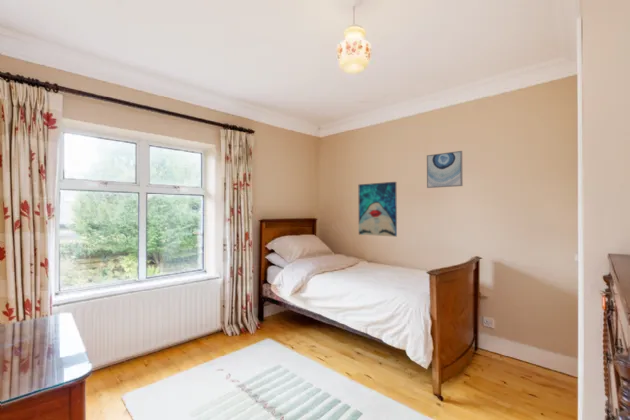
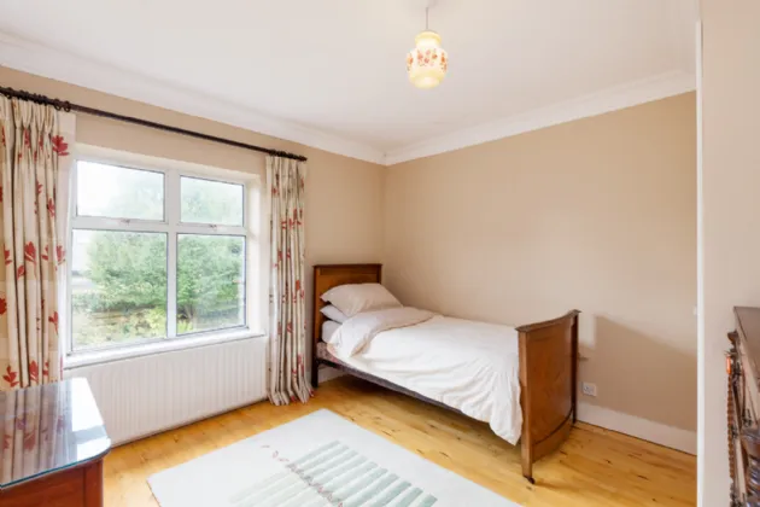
- wall art (443, 170)
- wall art (376, 209)
